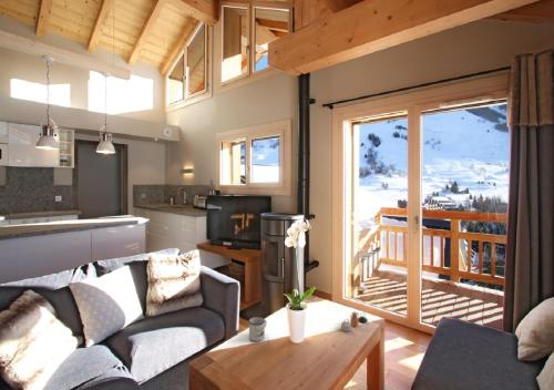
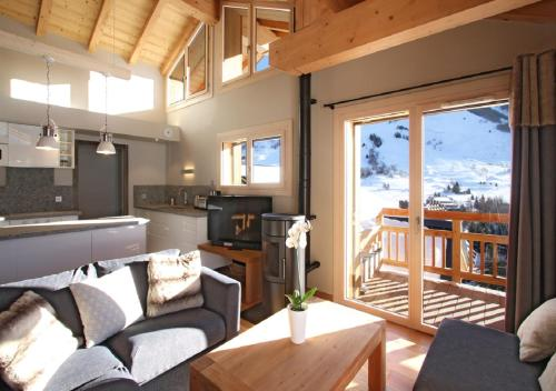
- teapot (353, 318)
- mug (258, 327)
